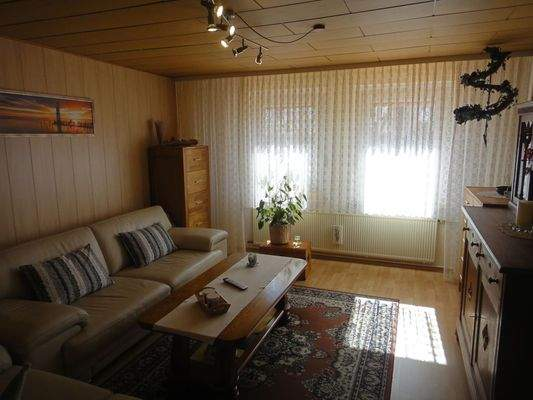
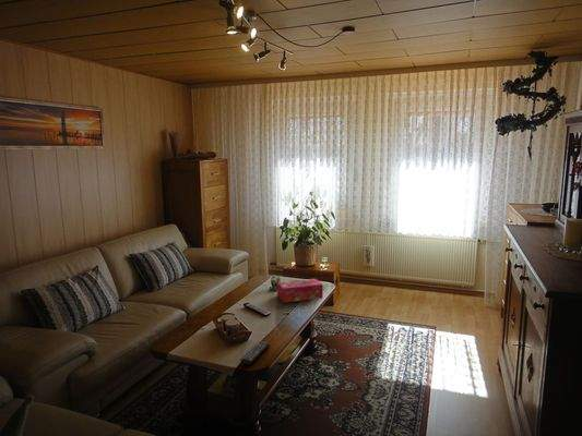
+ remote control (256, 352)
+ tissue box (299, 290)
